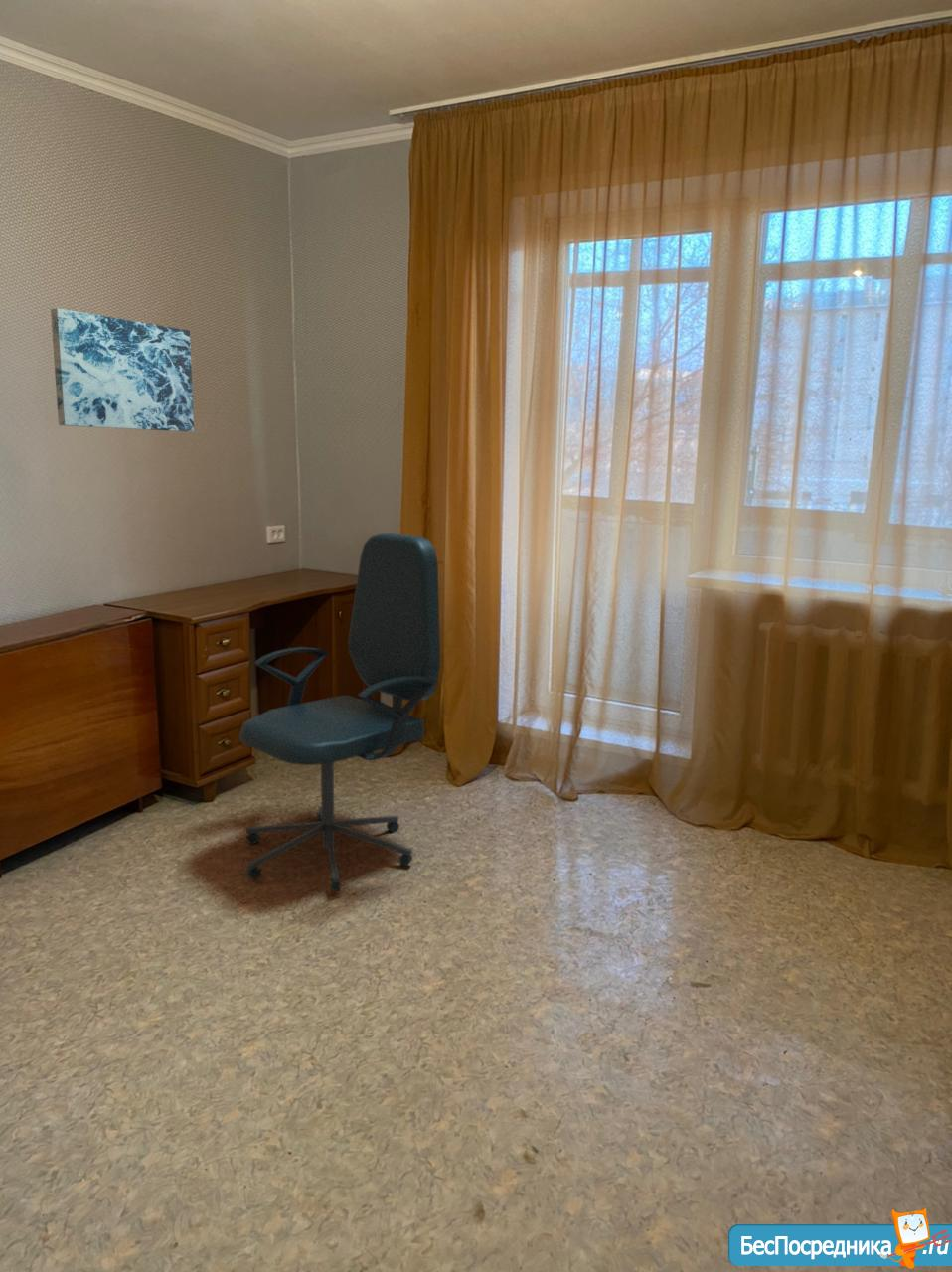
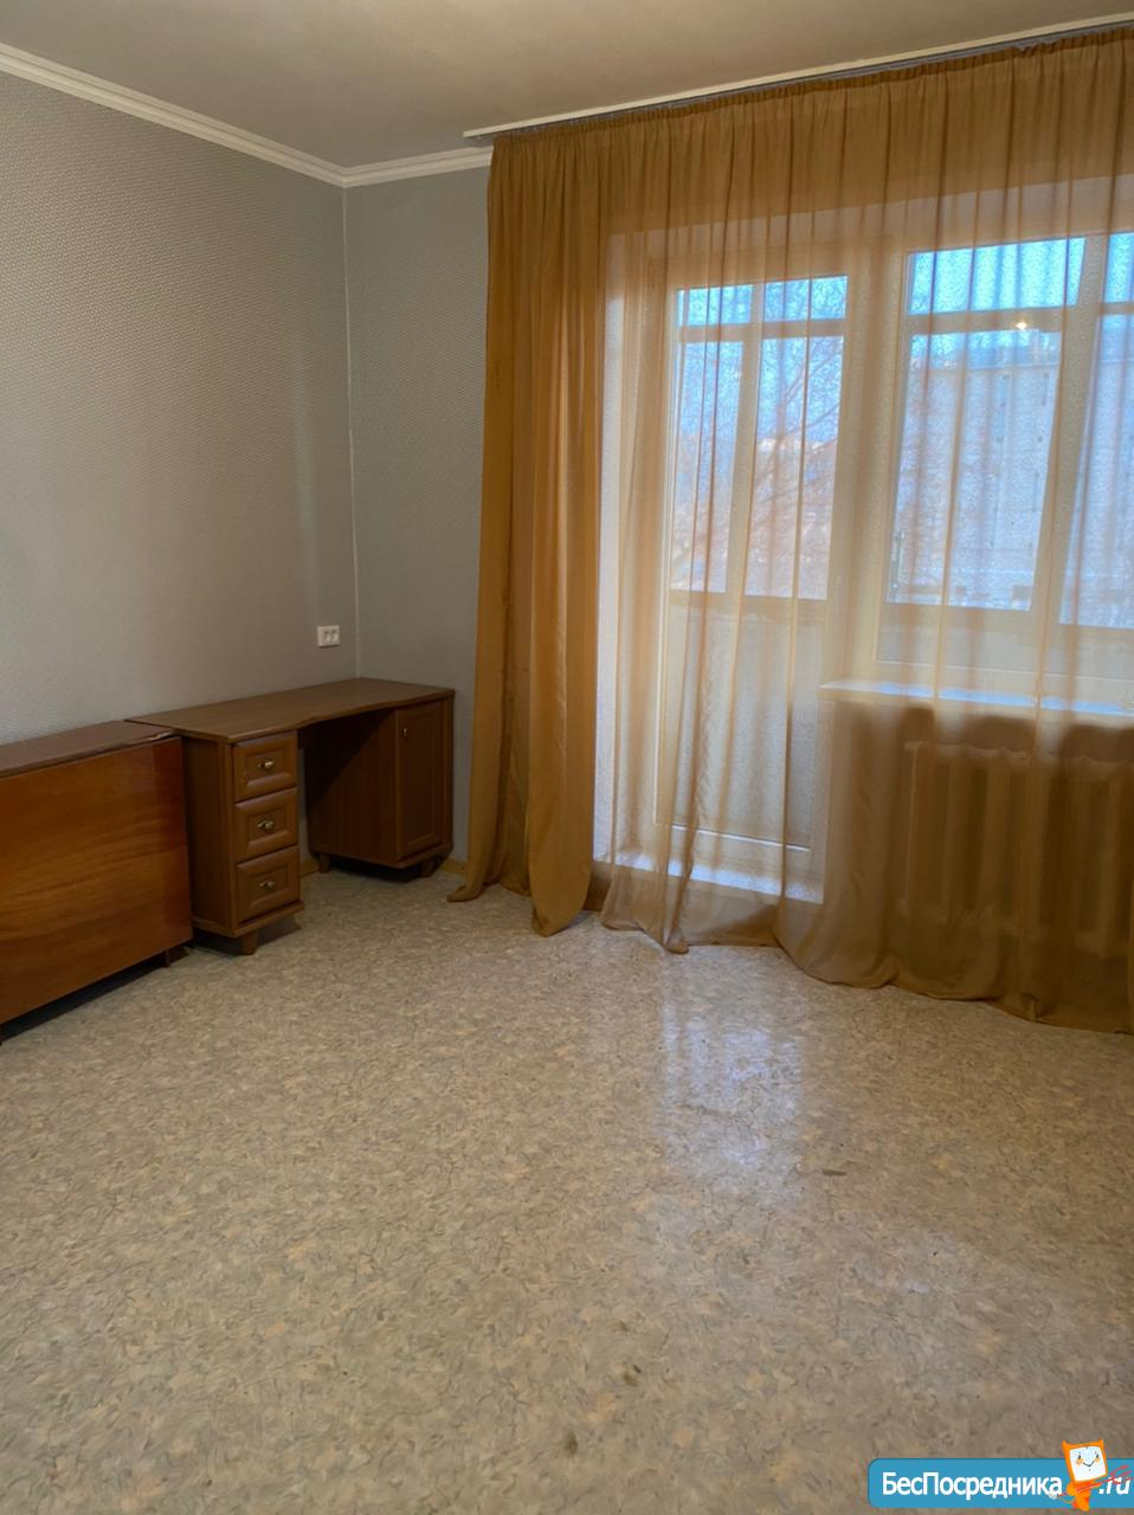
- office chair (339, 698)
- wall art (127, 375)
